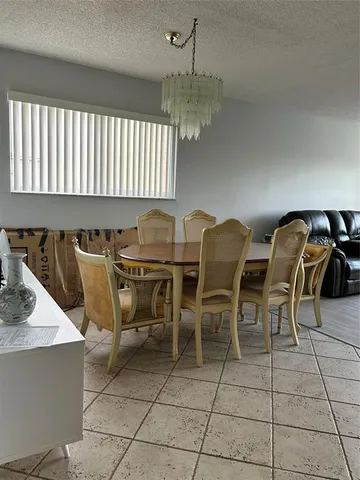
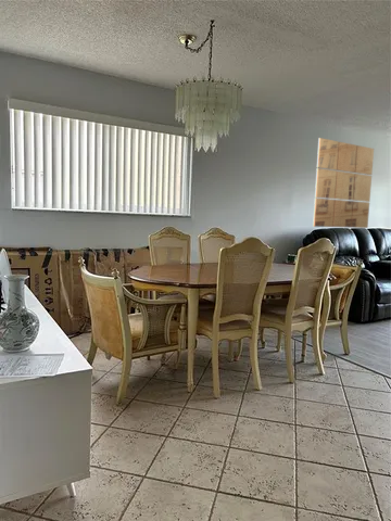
+ wall art (344, 186)
